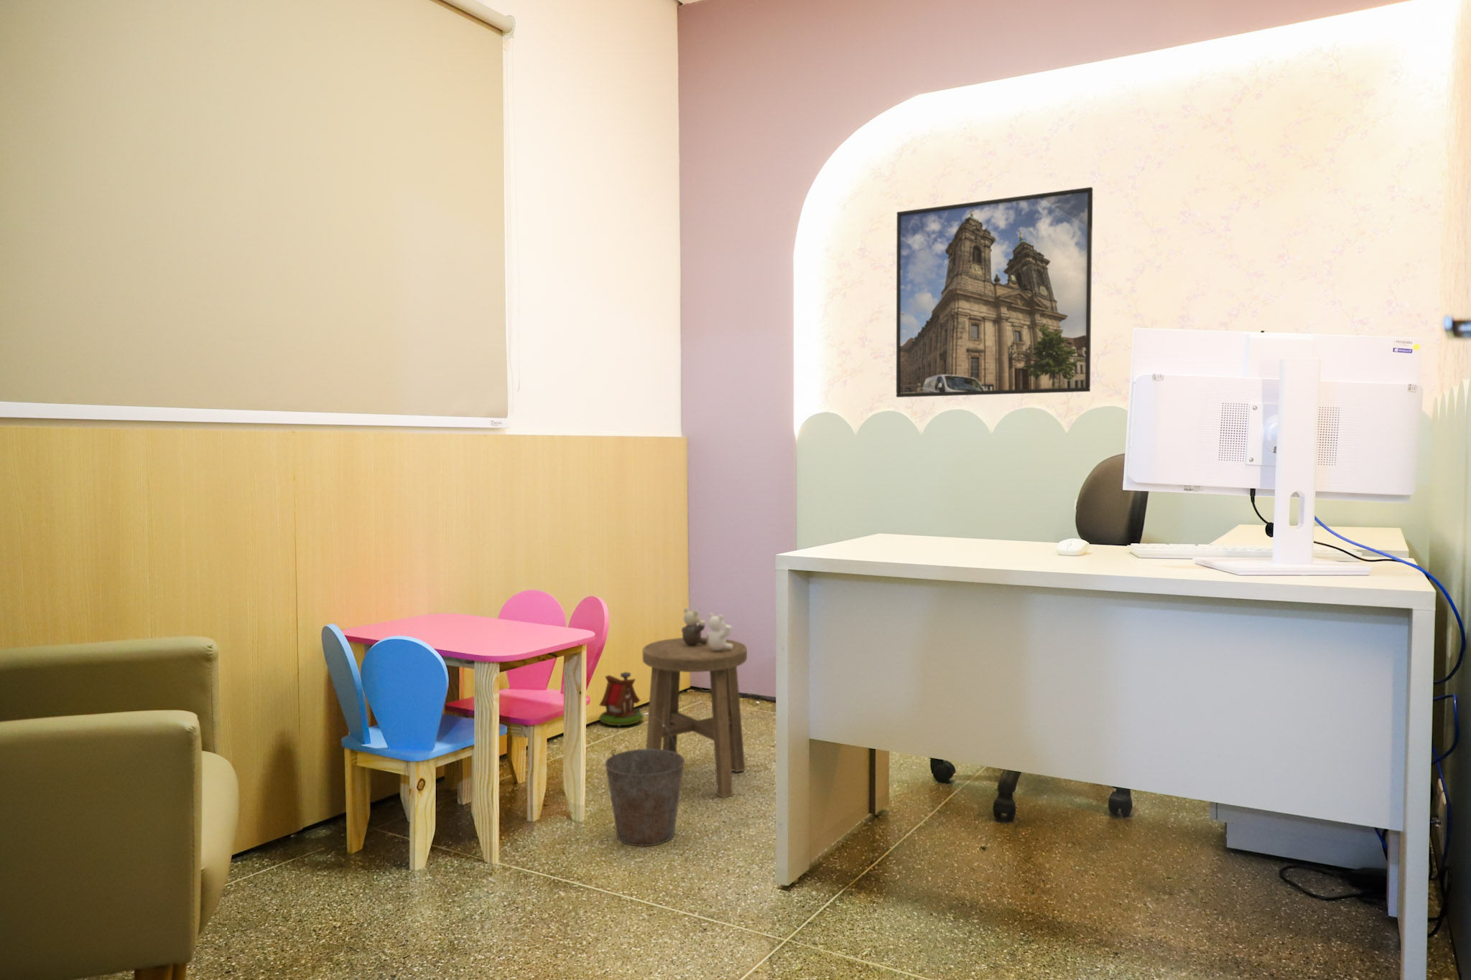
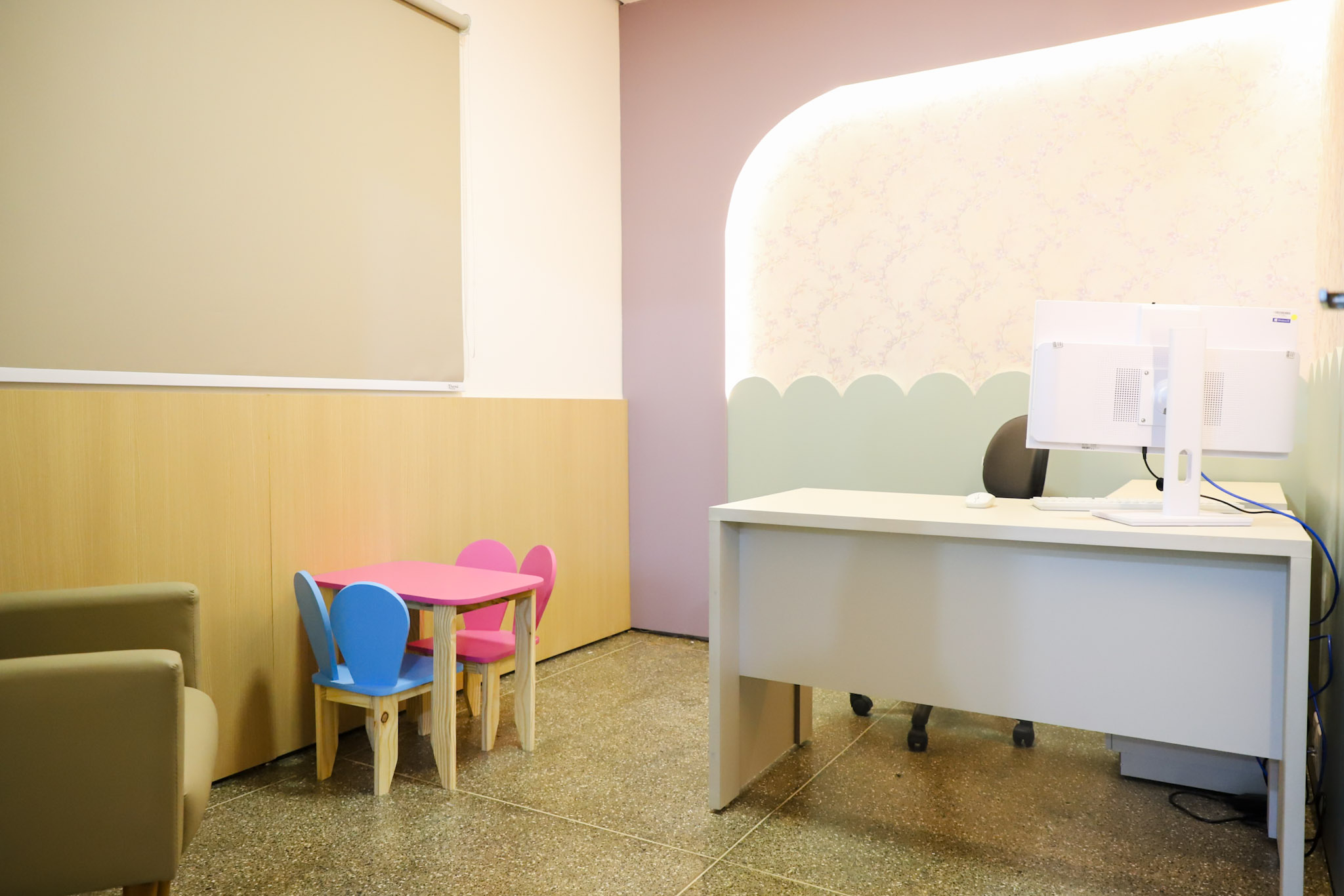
- teddy bear (704, 628)
- bucket (645, 774)
- toy house (621, 698)
- stool (693, 719)
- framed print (989, 298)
